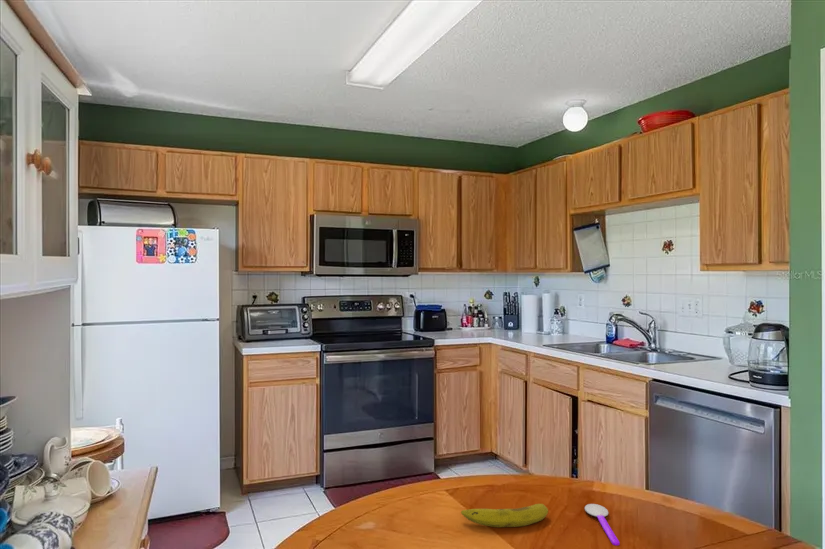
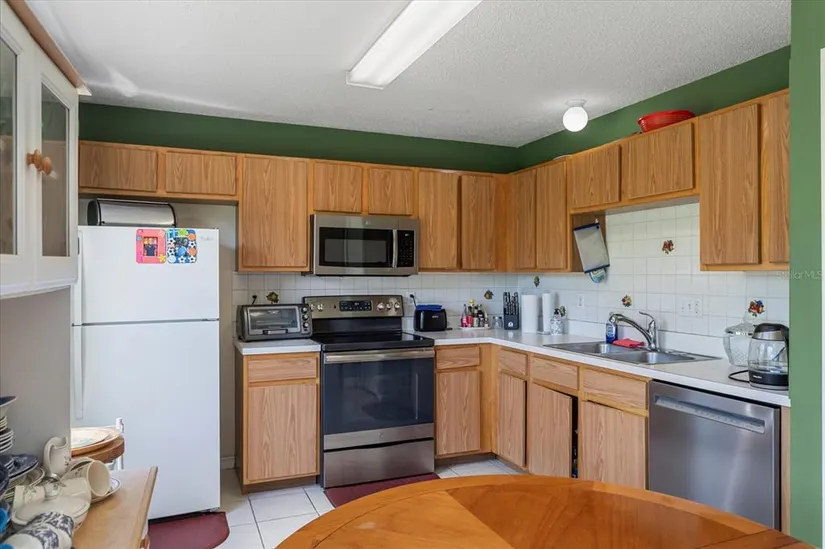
- spoon (603, 521)
- fruit (505, 511)
